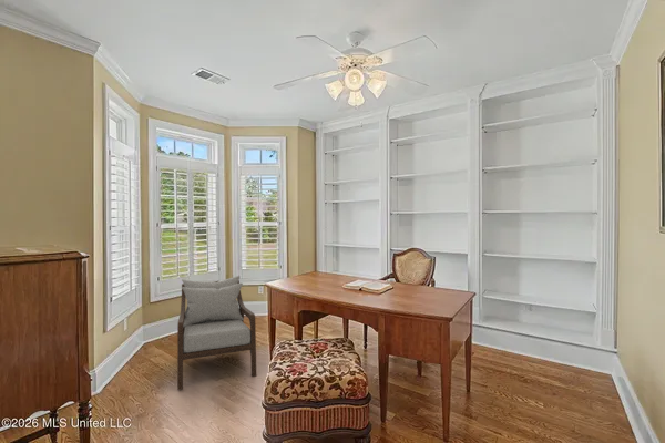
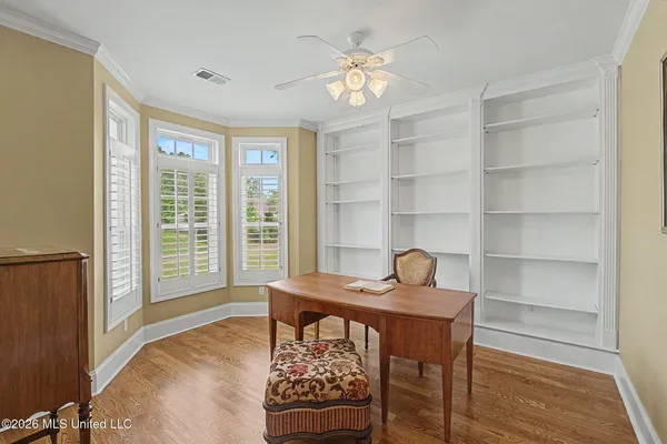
- armchair (214, 322)
